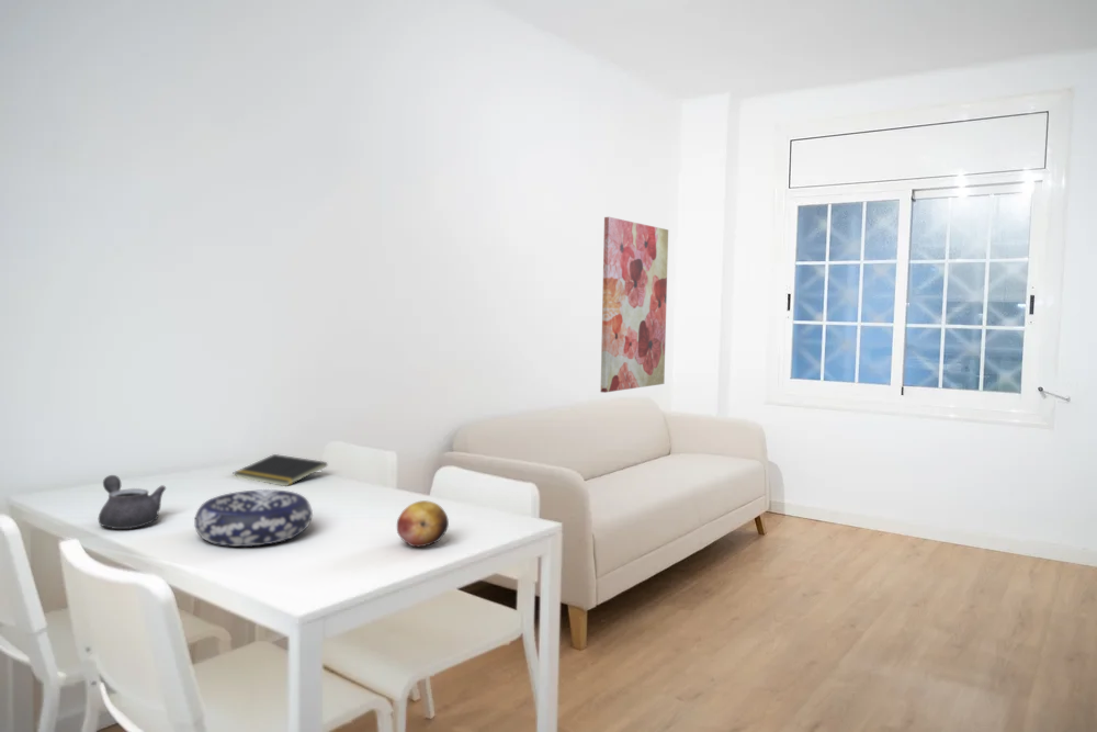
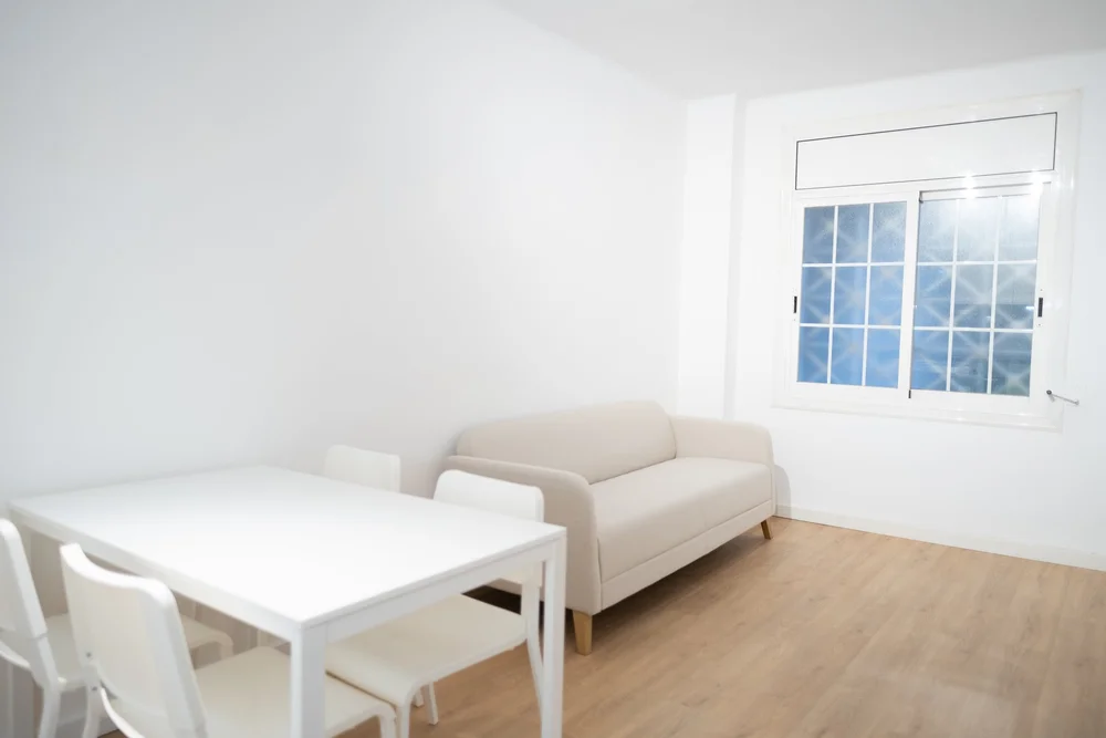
- fruit (423, 521)
- wall art (636, 306)
- decorative bowl (255, 517)
- teapot (127, 499)
- notepad (280, 469)
